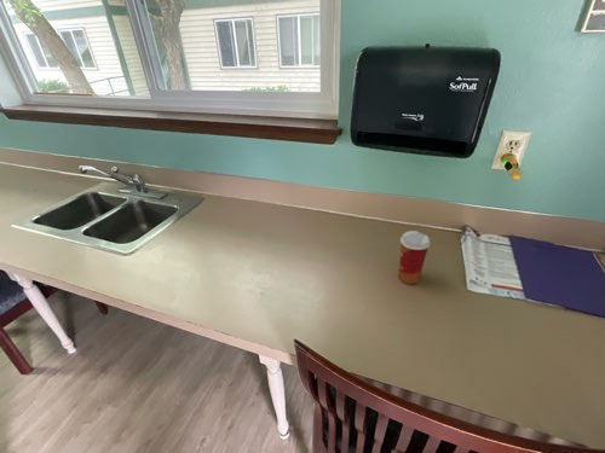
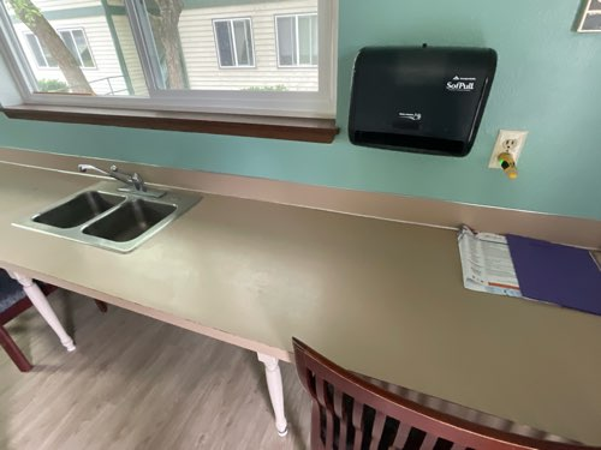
- paper cup (411, 257)
